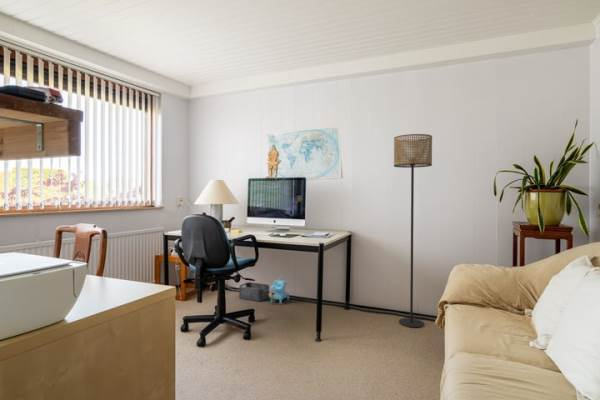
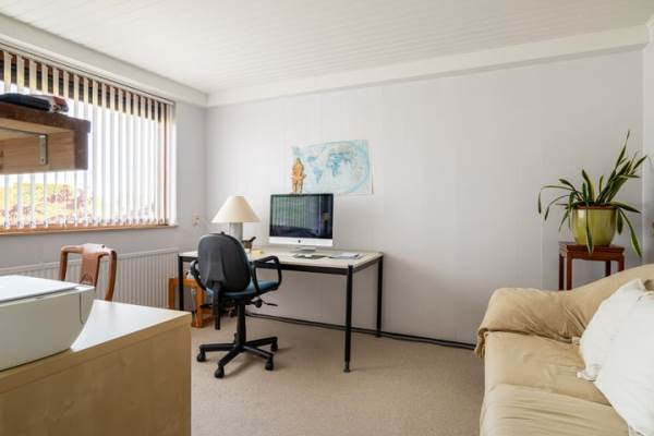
- toy house (278, 289)
- storage bin (254, 291)
- floor lamp (412, 230)
